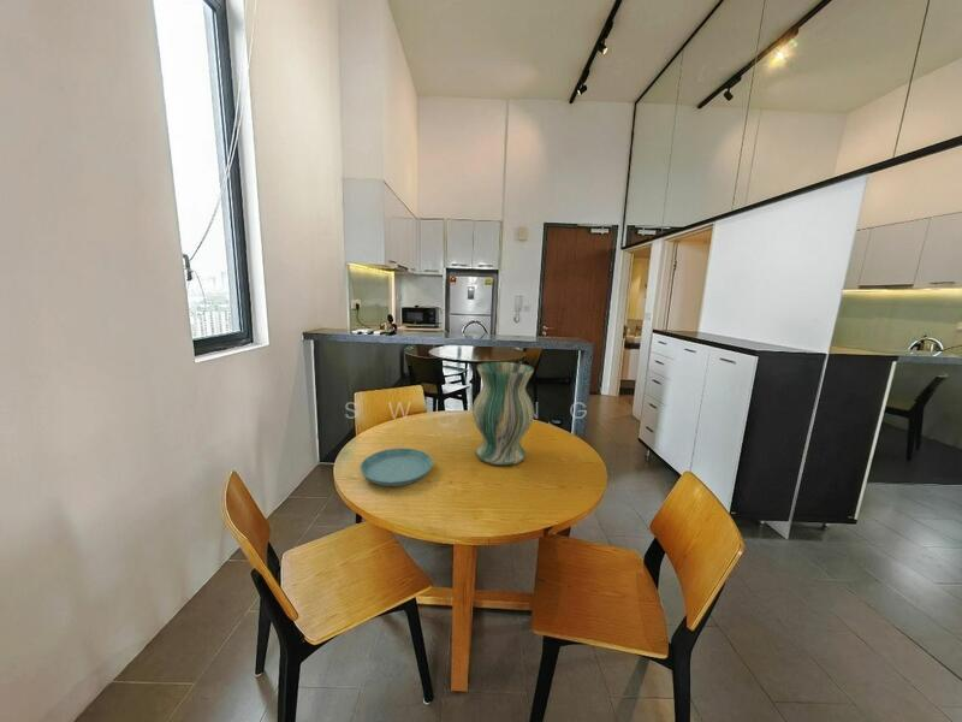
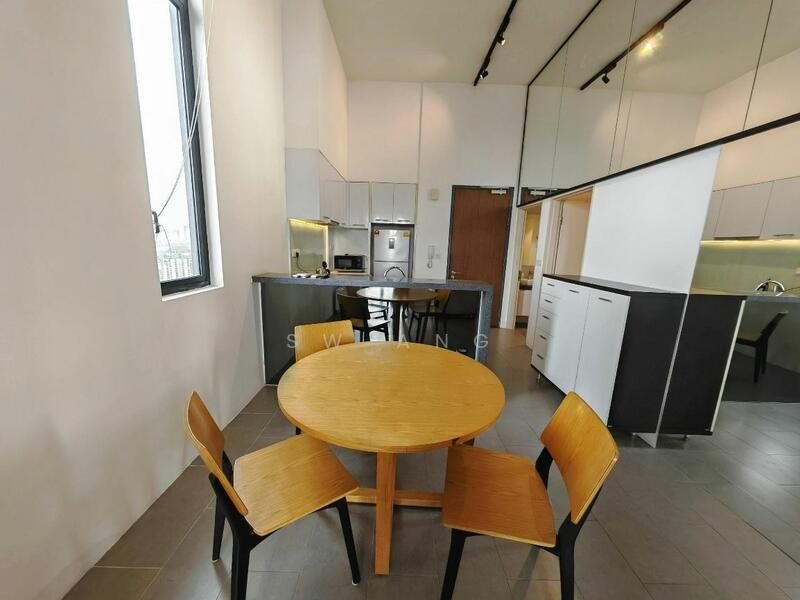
- vase (503, 412)
- saucer (397, 467)
